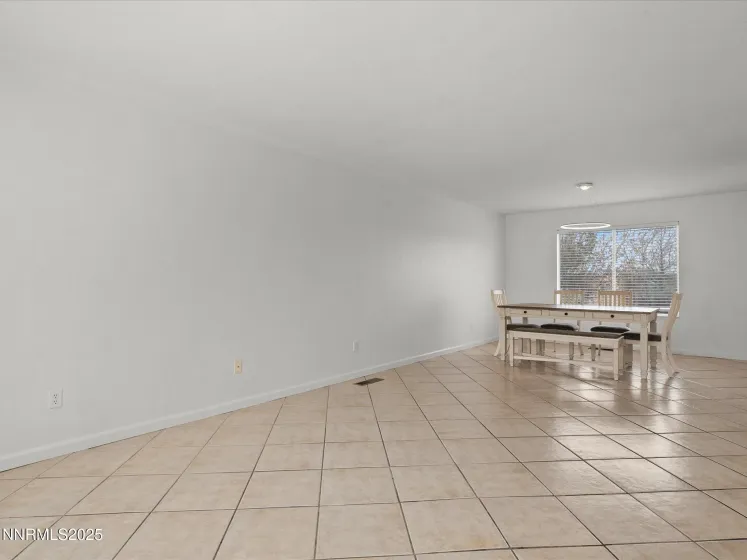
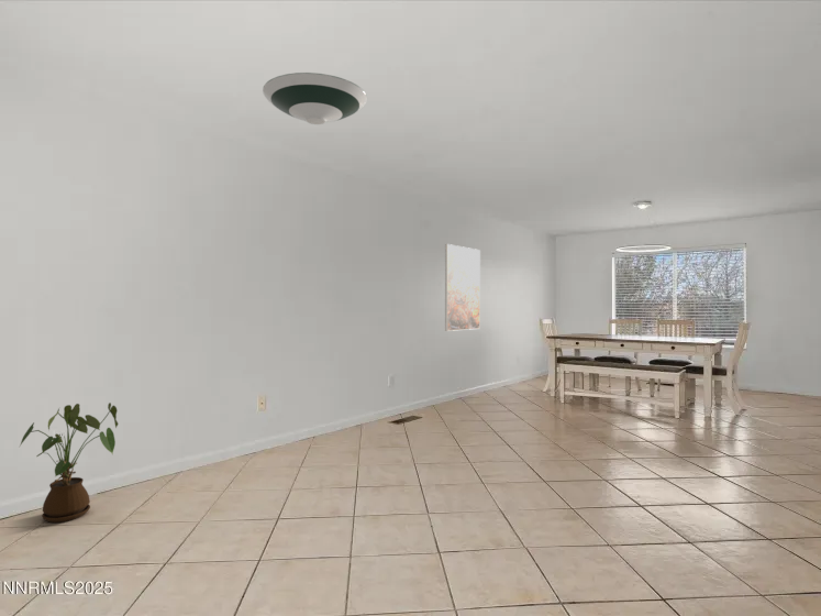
+ house plant (75, 461)
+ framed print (463, 288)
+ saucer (315, 109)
